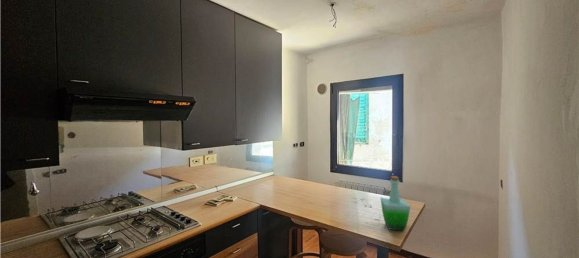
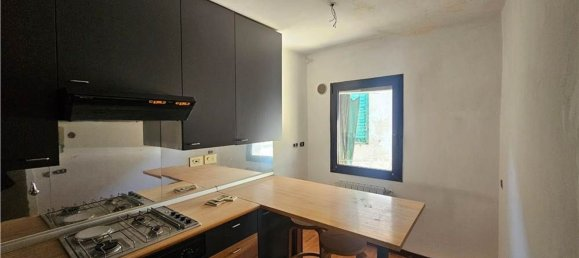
- bottle (394, 201)
